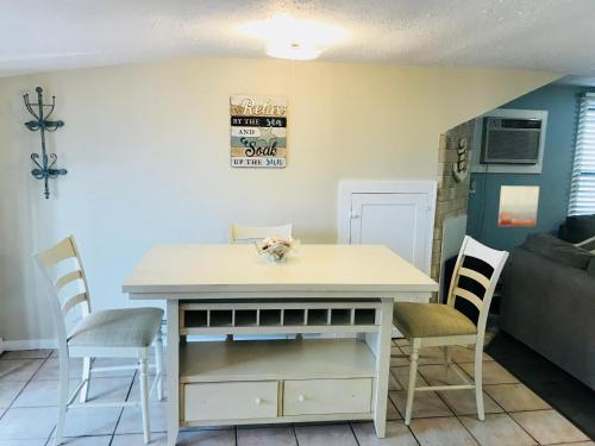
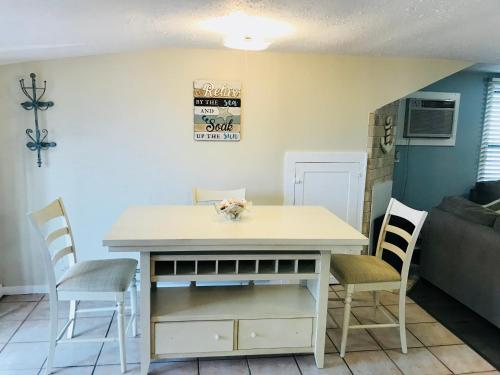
- wall art (518, 206)
